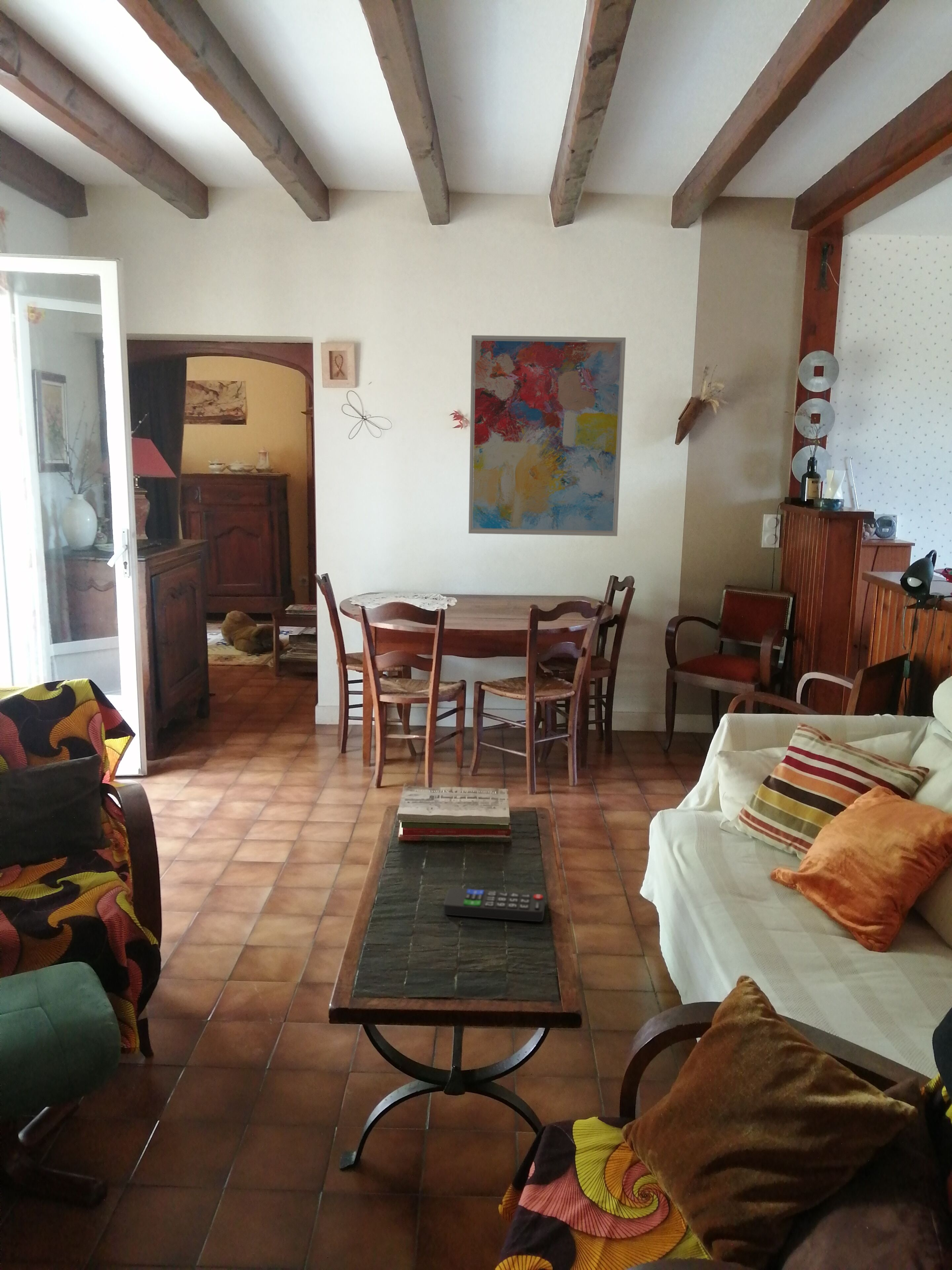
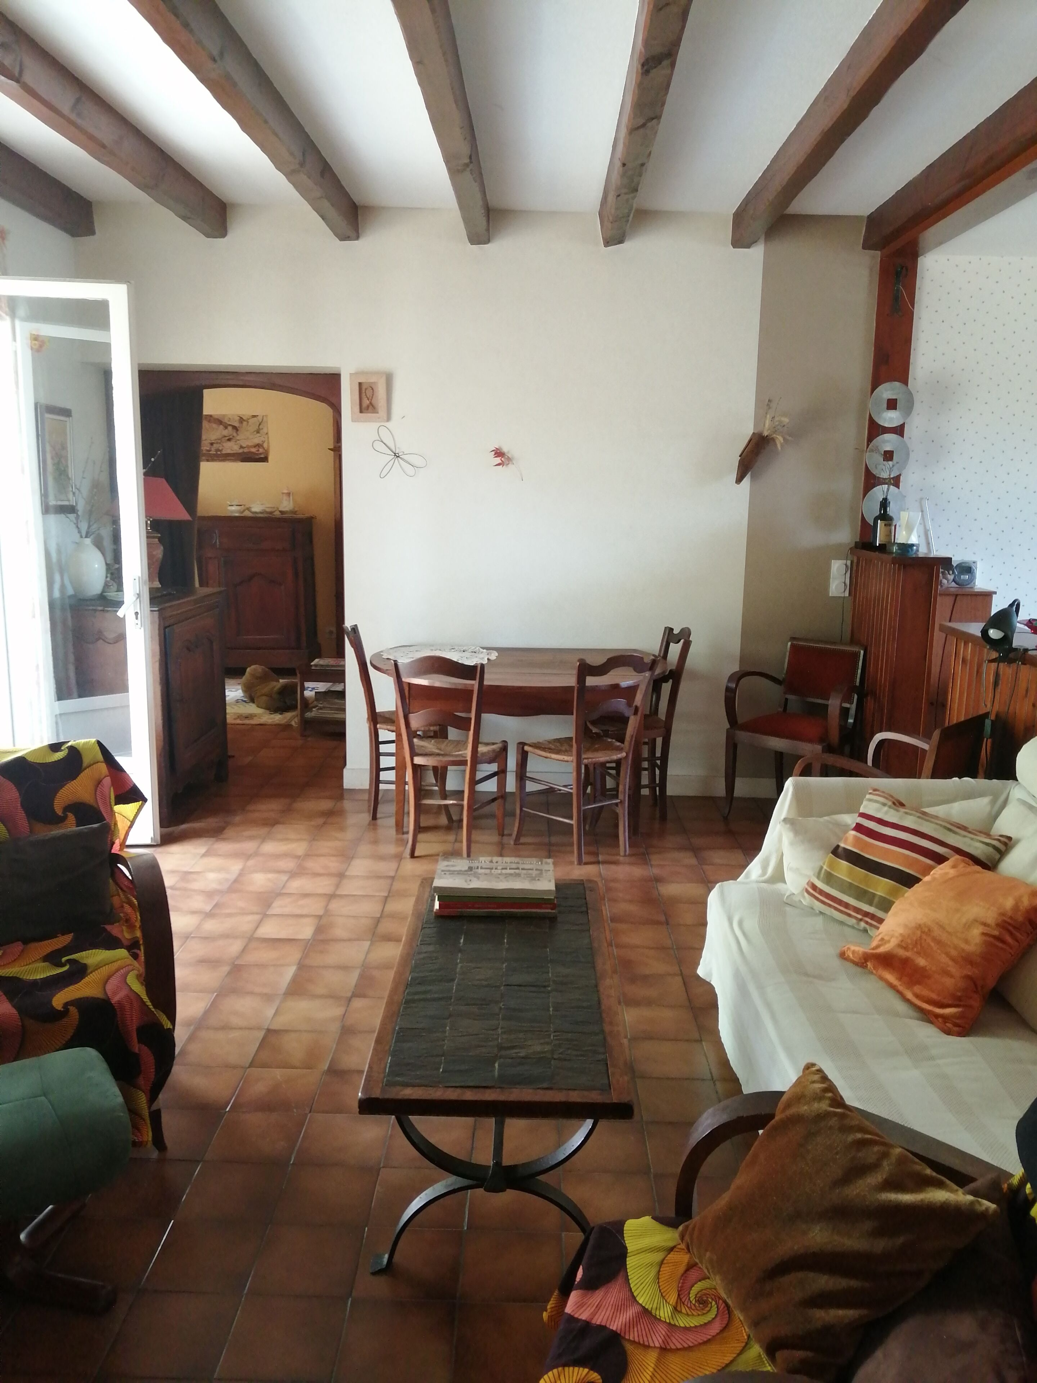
- remote control (495, 904)
- wall art (545, 437)
